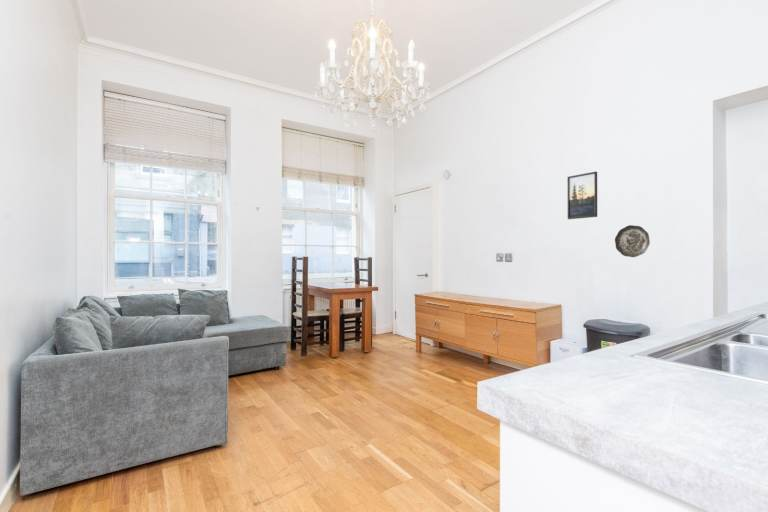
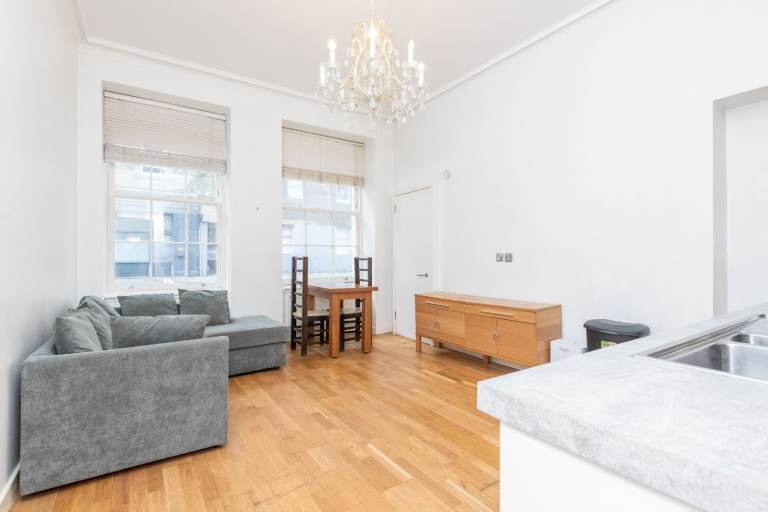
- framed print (581, 196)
- decorative plate (632, 241)
